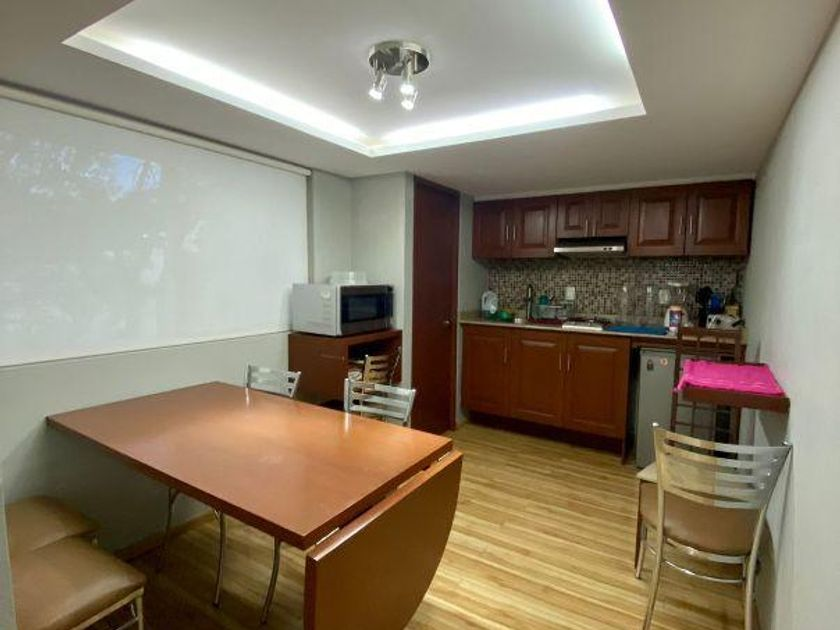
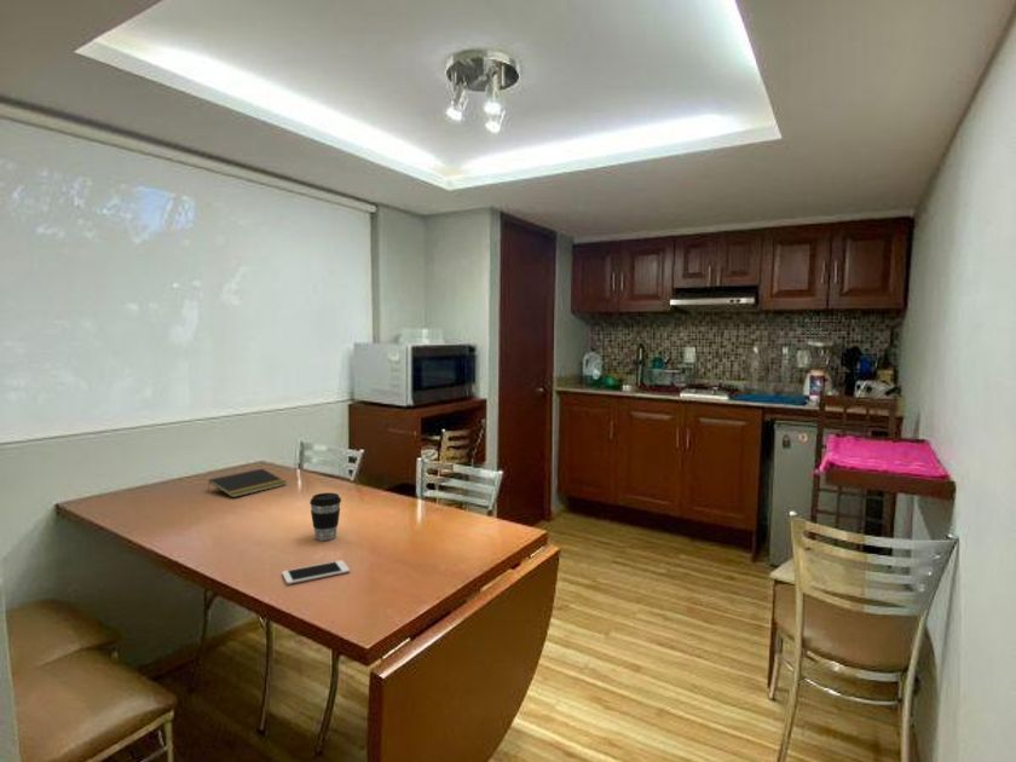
+ notepad (248, 481)
+ coffee cup (325, 516)
+ cell phone (316, 571)
